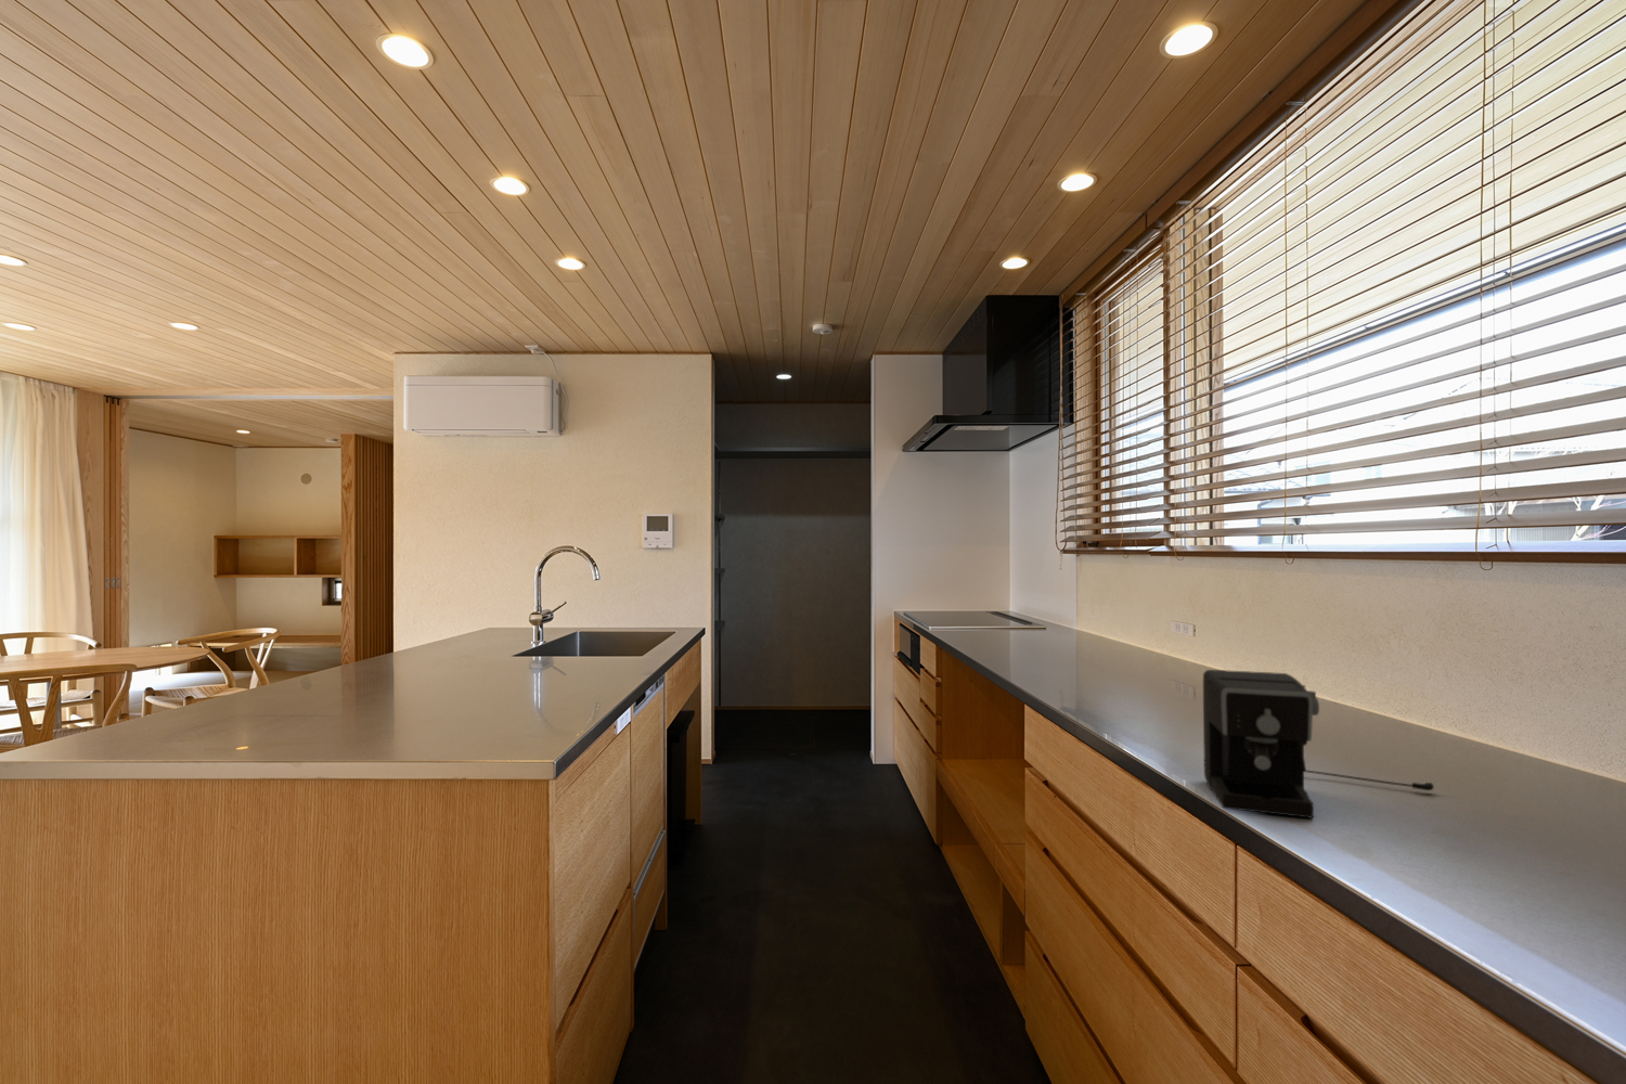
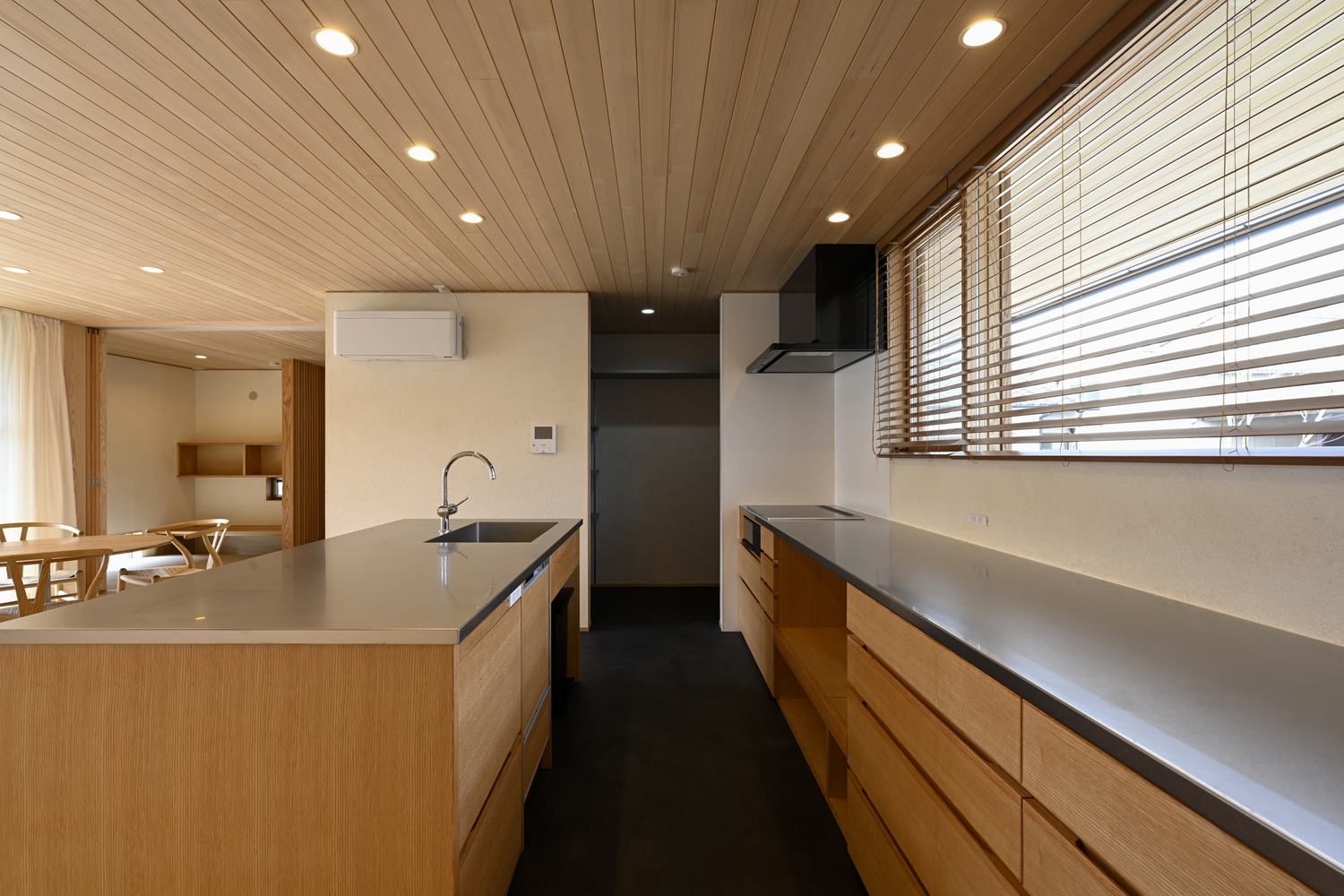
- coffee maker (1310, 739)
